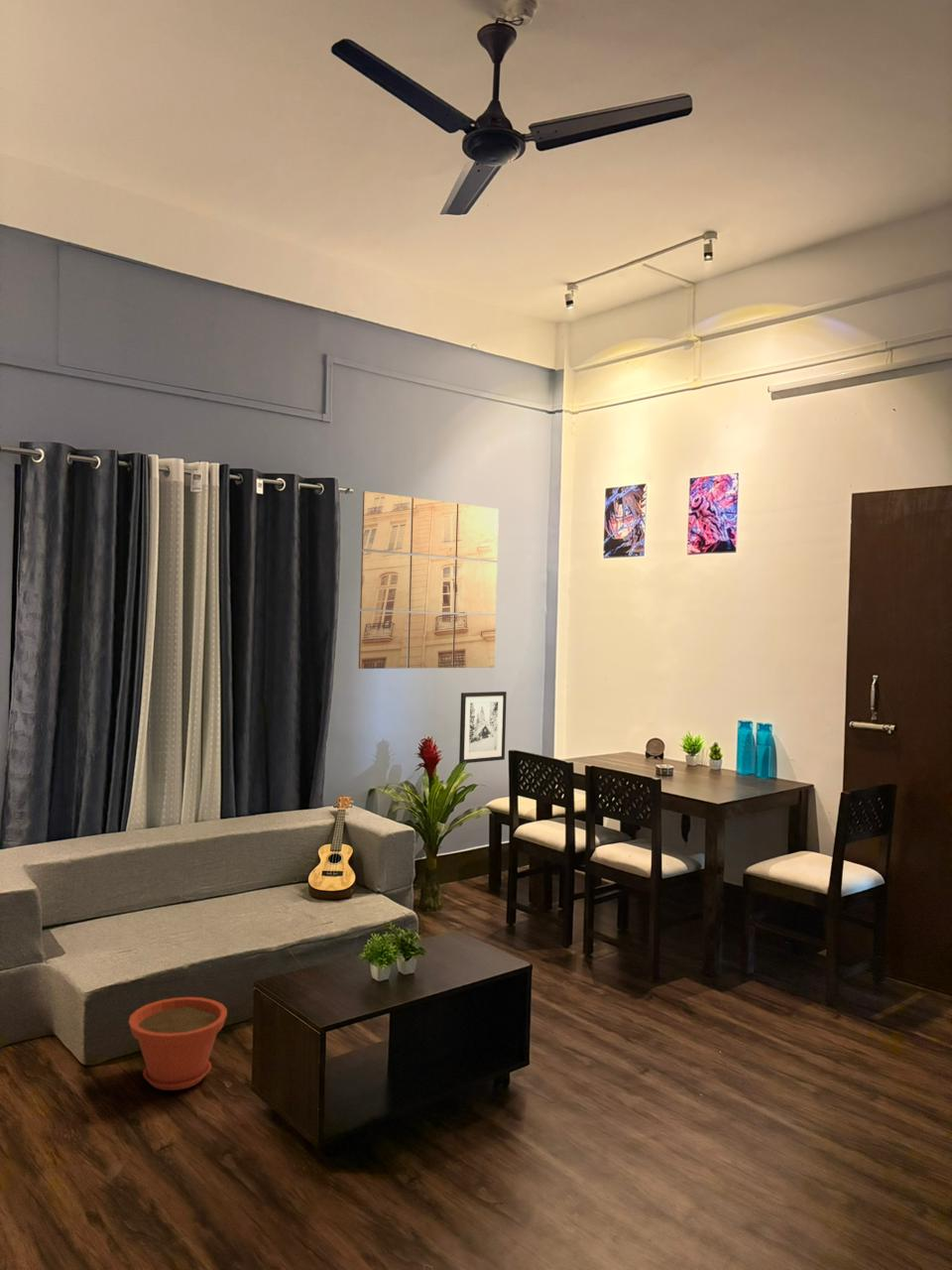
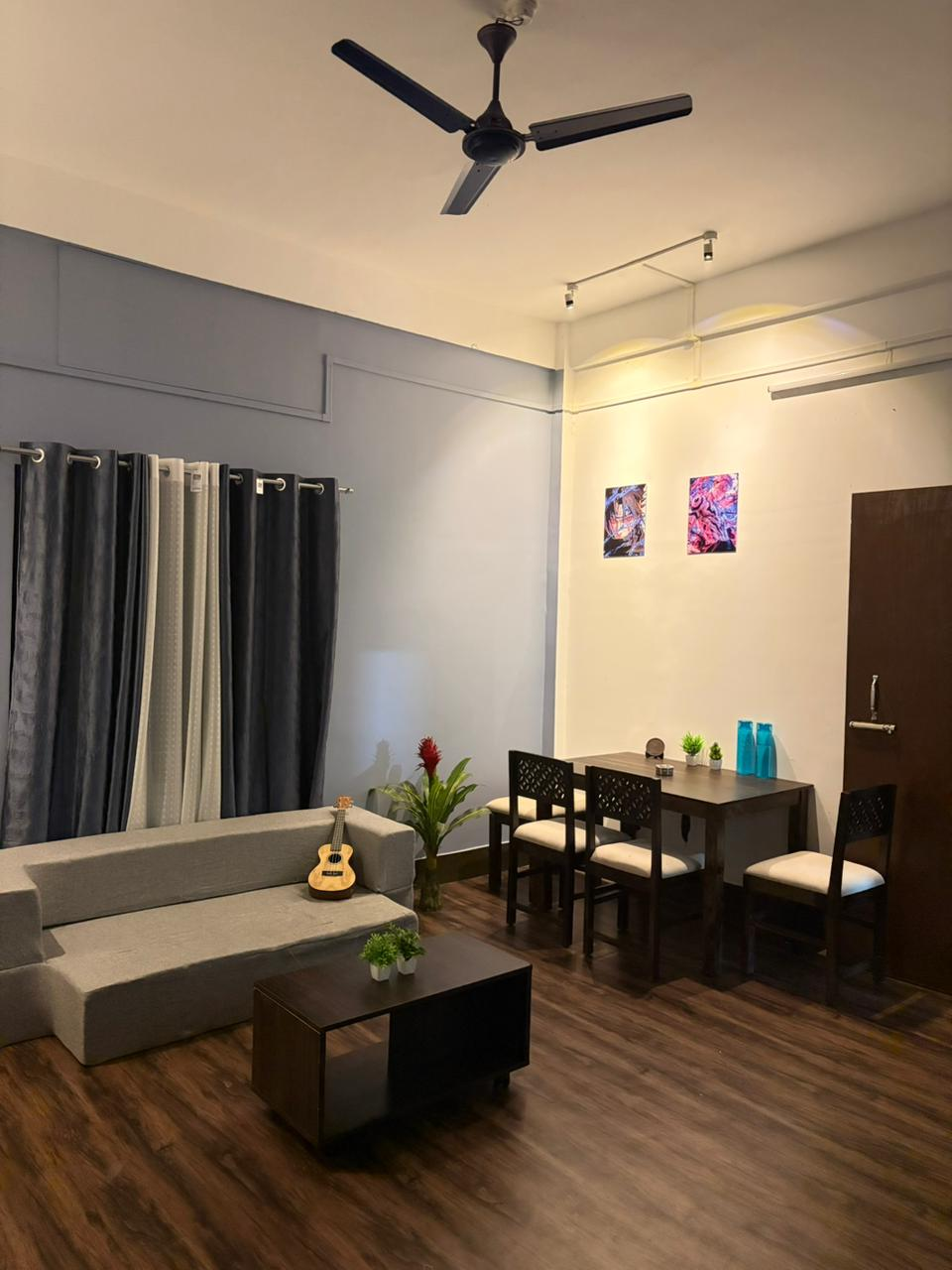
- plant pot (178, 1047)
- wall art (483, 726)
- wall art (431, 584)
